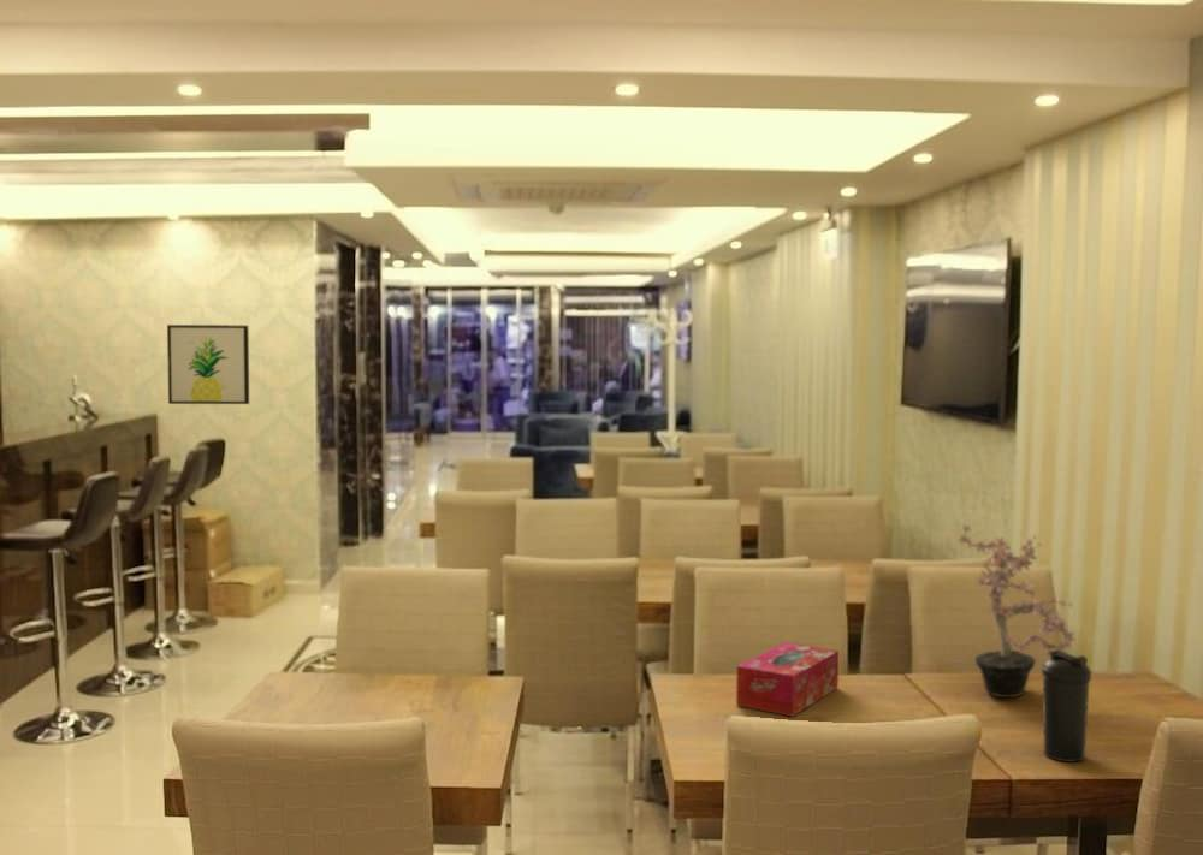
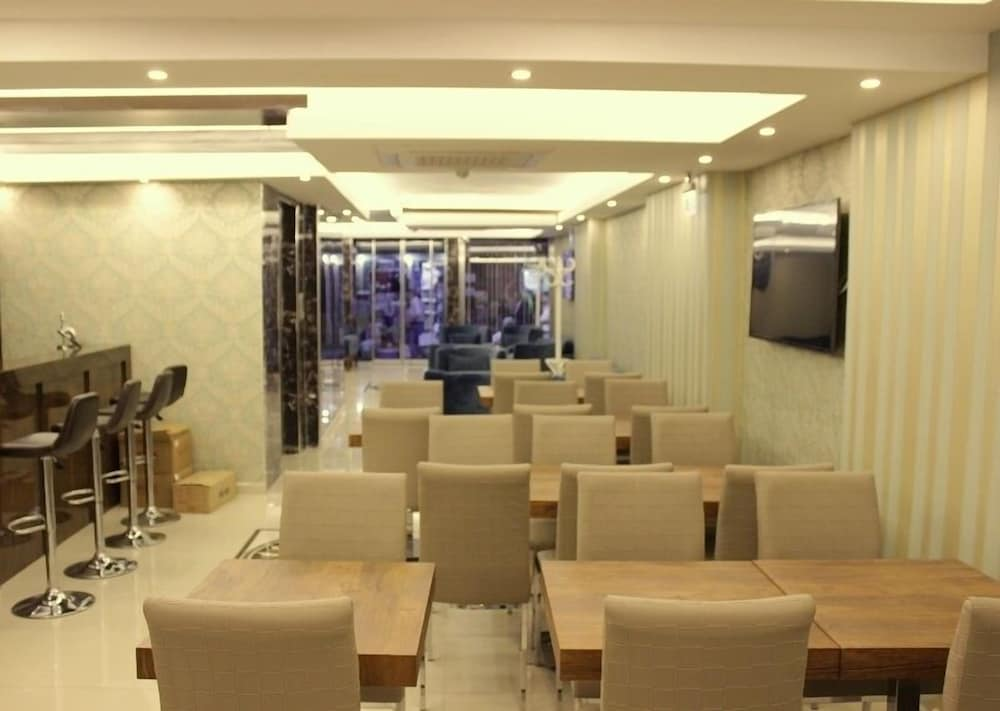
- potted plant (1014, 614)
- water bottle (1065, 705)
- wall art (208, 364)
- tissue box (788, 677)
